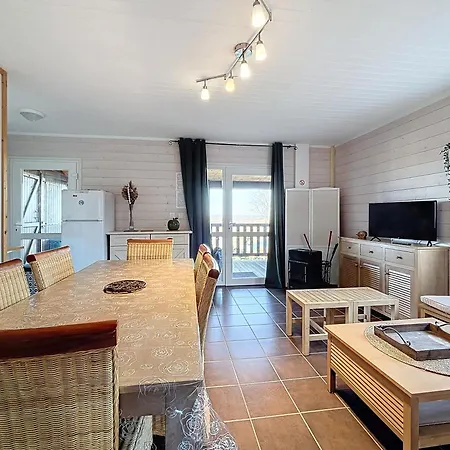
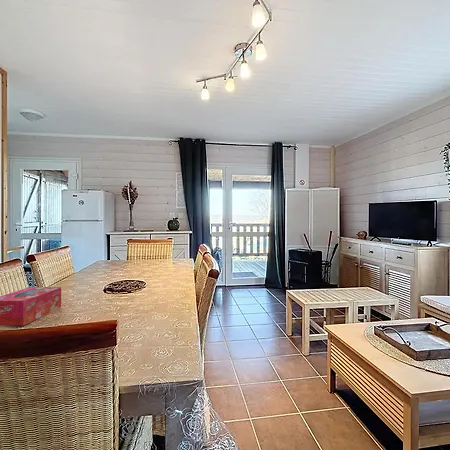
+ tissue box (27, 304)
